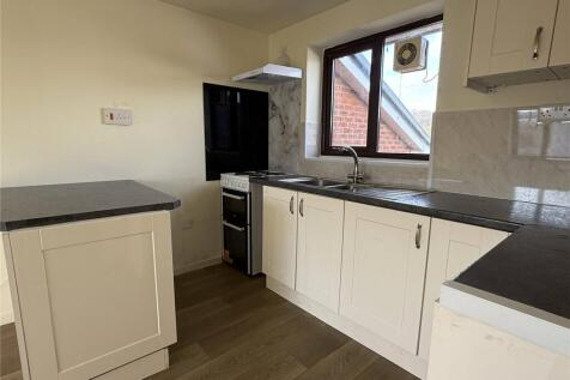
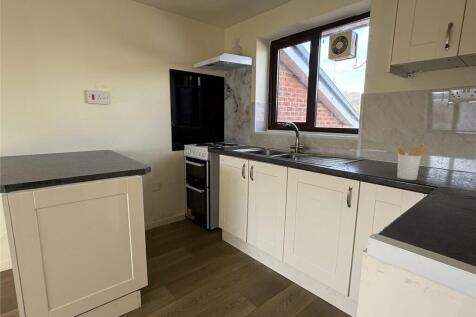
+ utensil holder (411, 161)
